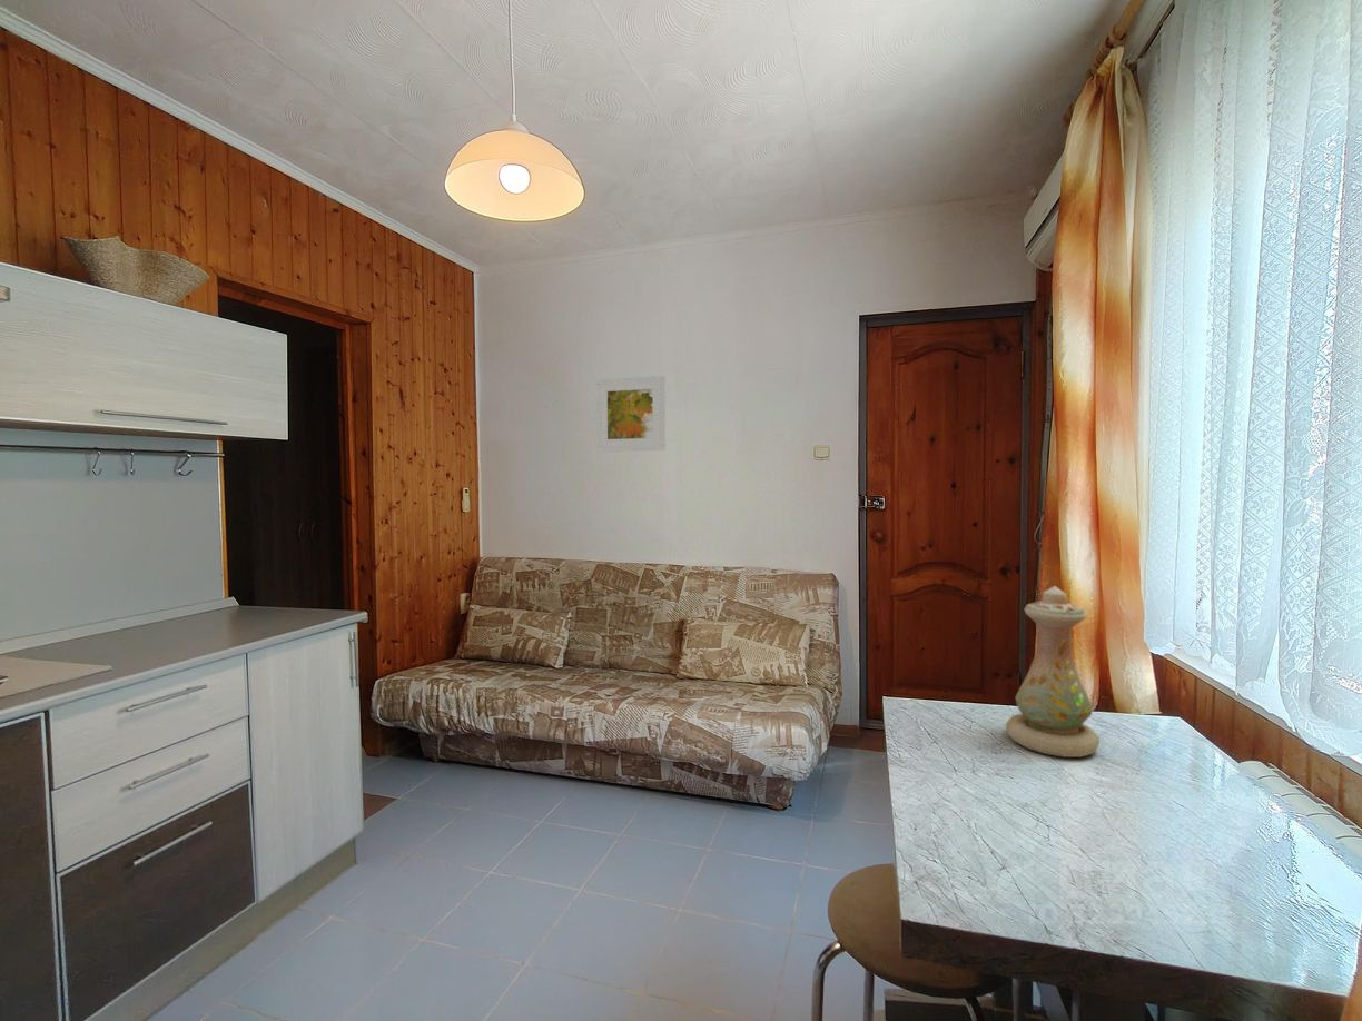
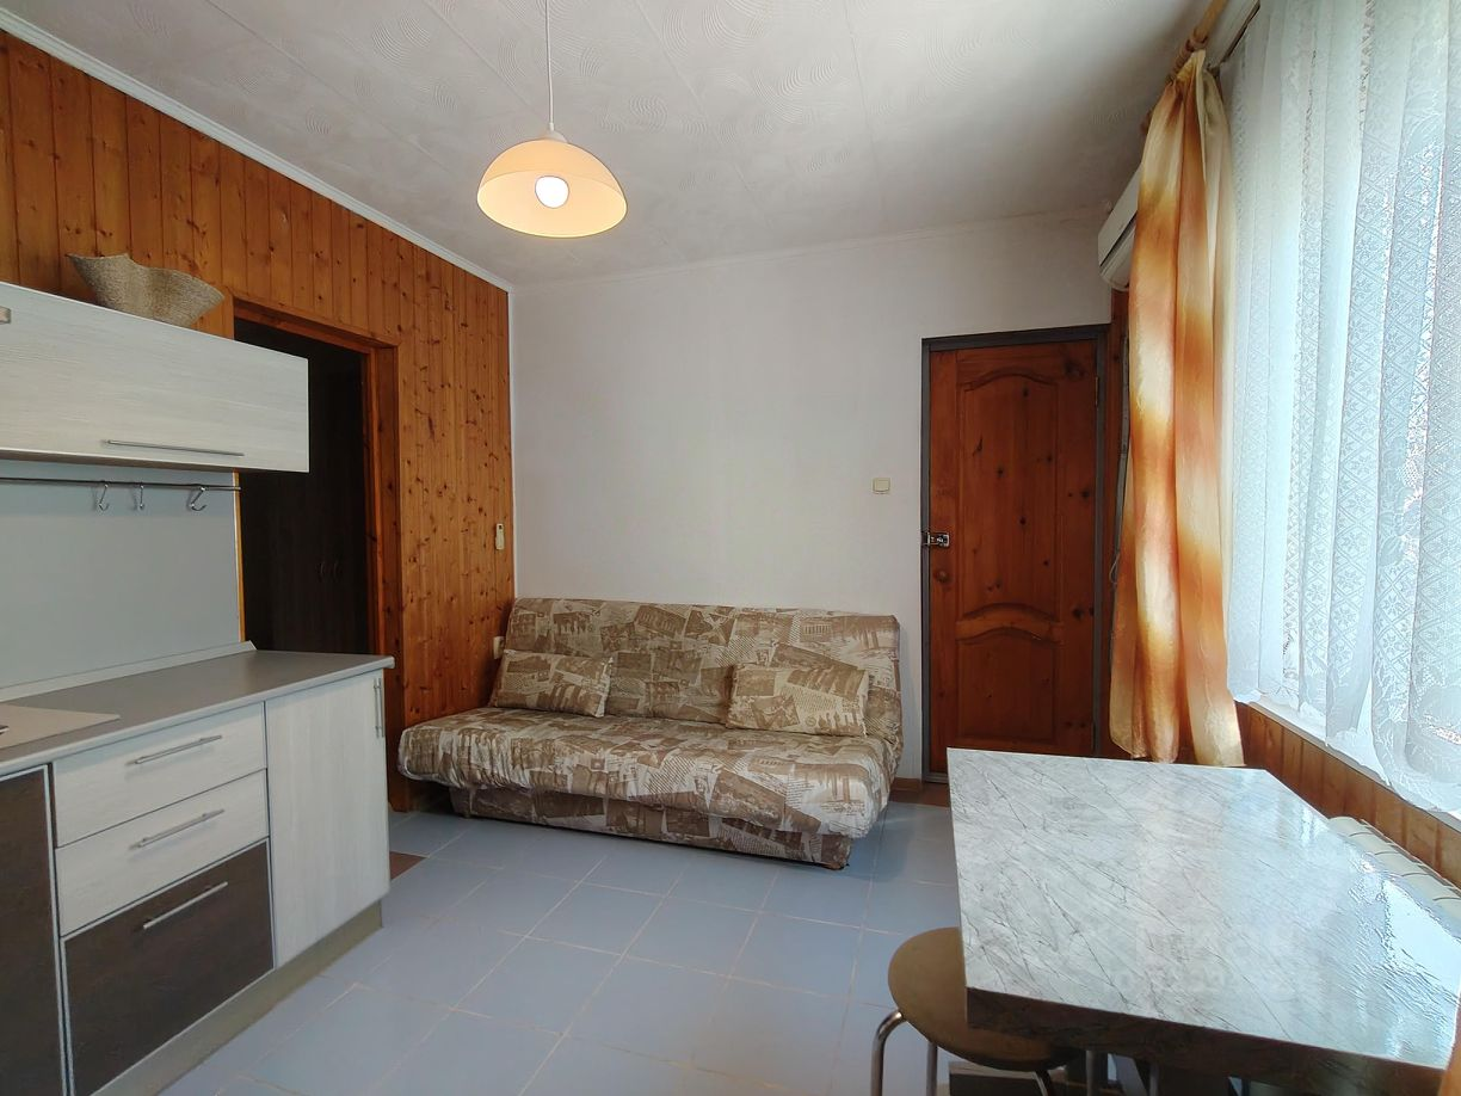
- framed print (630, 414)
- vase (1052, 664)
